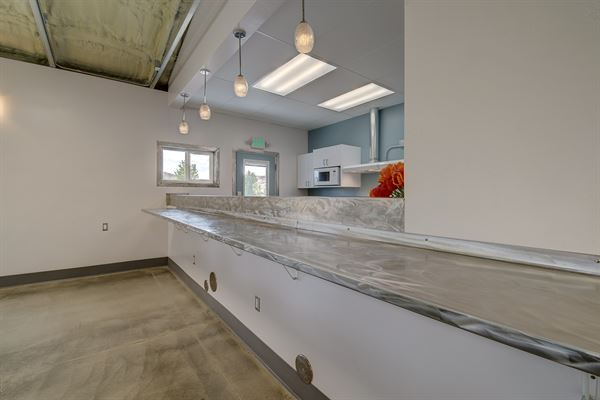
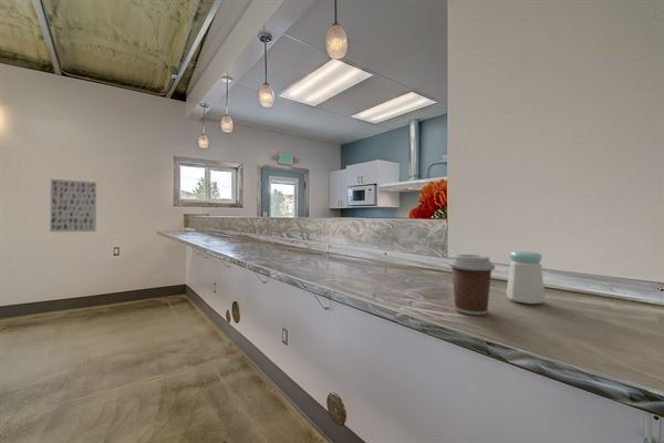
+ wall art (74, 206)
+ salt shaker (525, 276)
+ coffee cup (470, 282)
